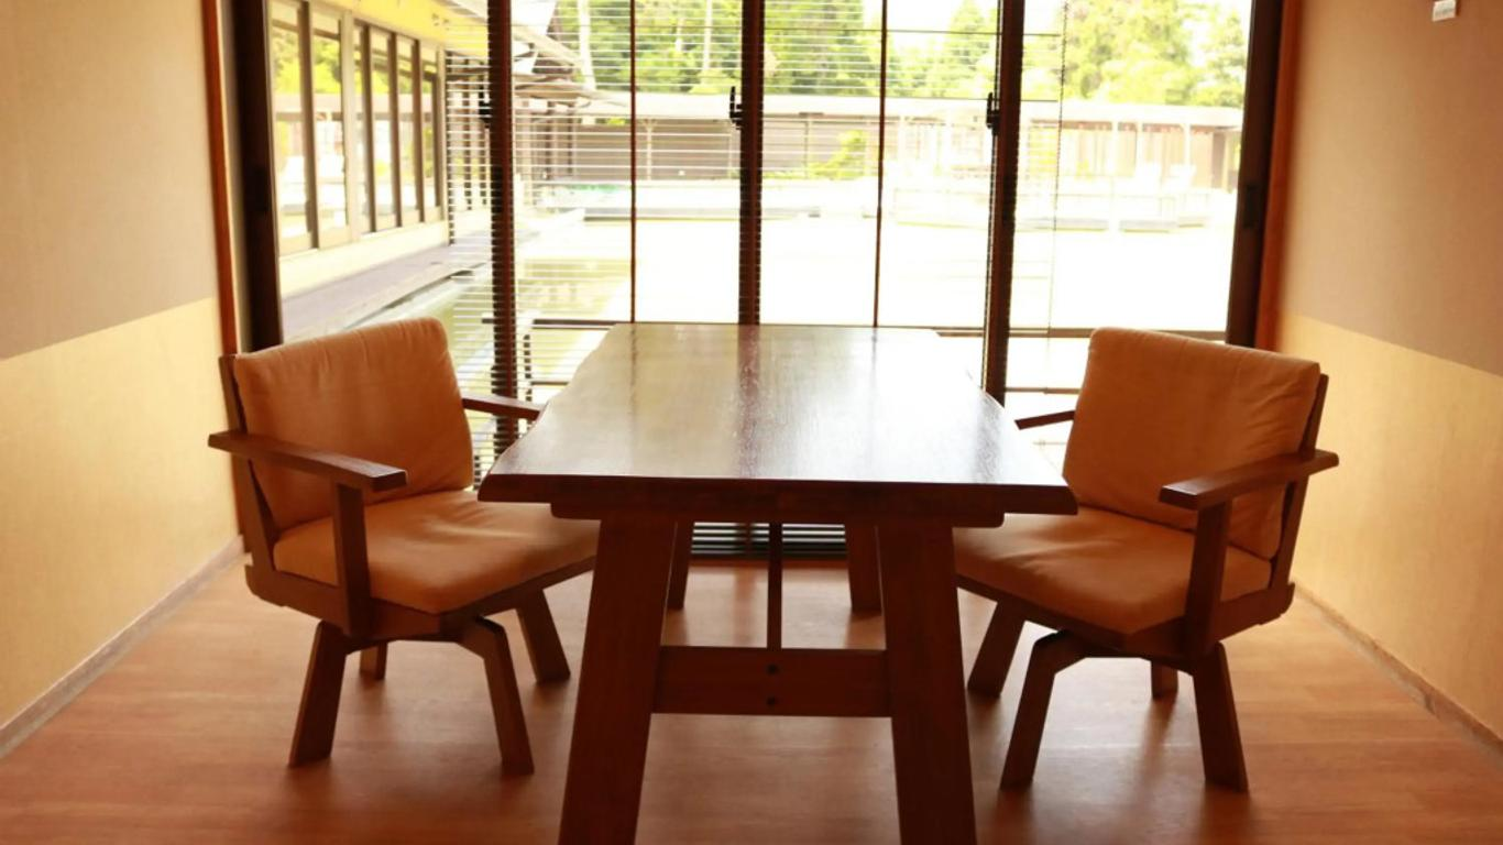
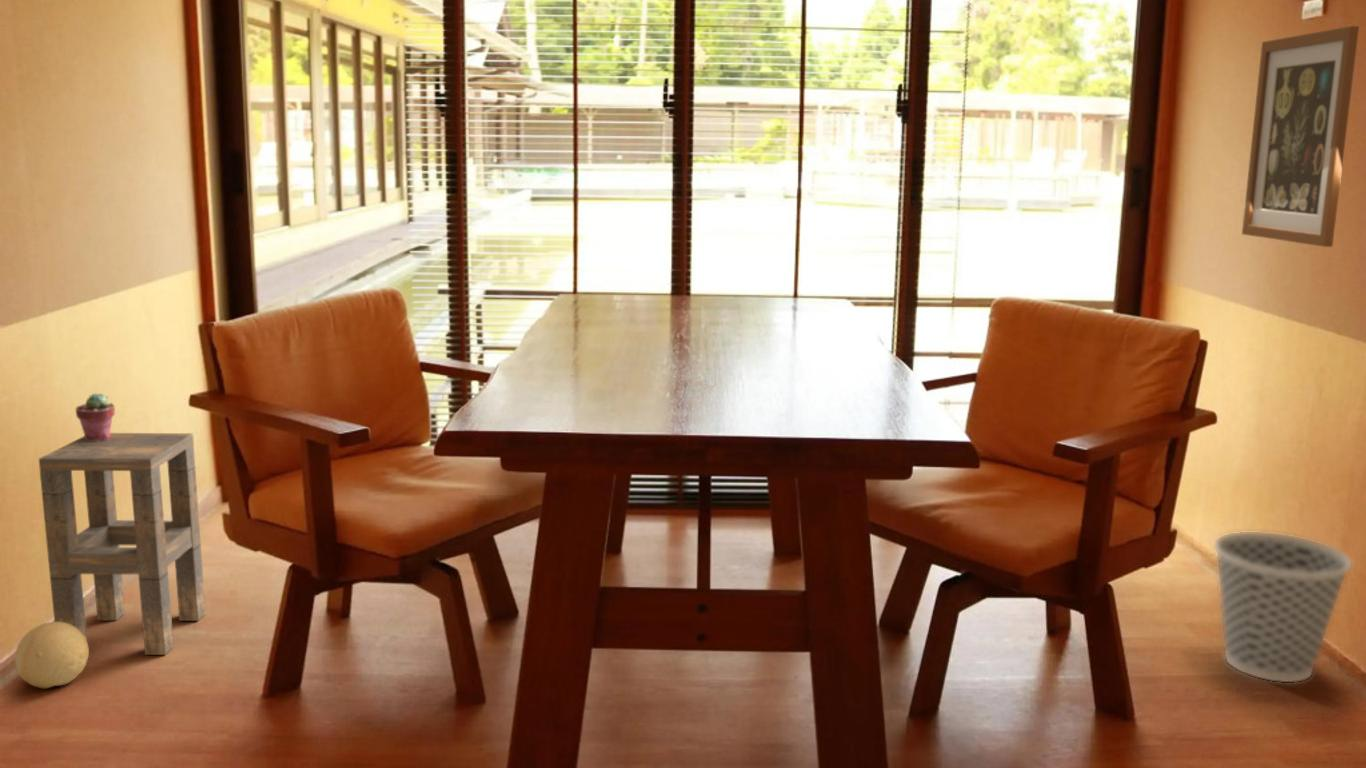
+ potted succulent (96, 415)
+ side table (126, 540)
+ wall art (1295, 139)
+ decorative ball (52, 652)
+ wastebasket (1274, 608)
